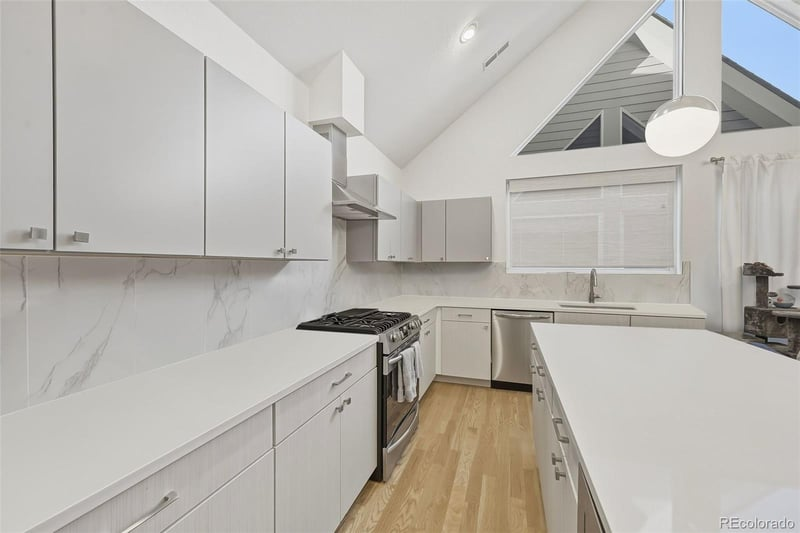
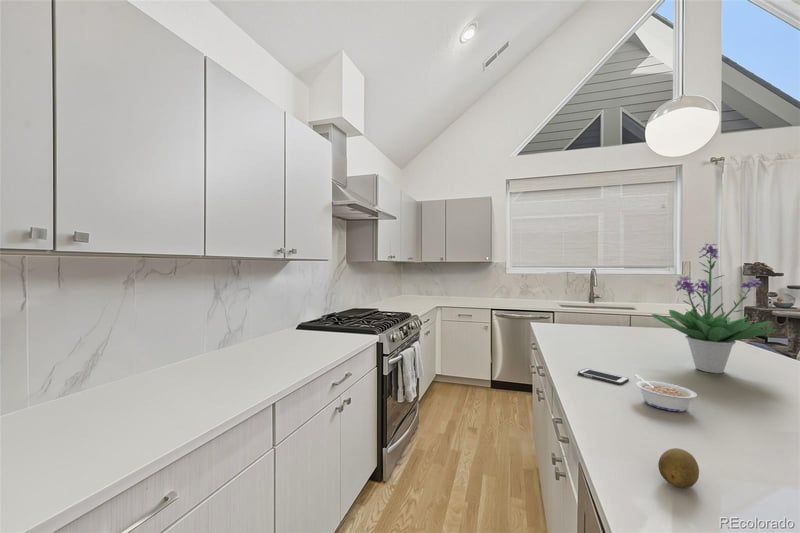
+ fruit (678, 467)
+ potted plant (707, 305)
+ cell phone (602, 376)
+ legume (662, 394)
